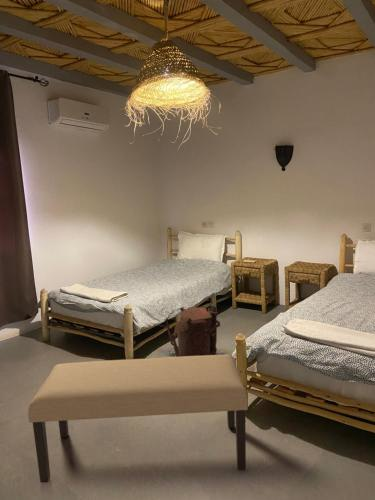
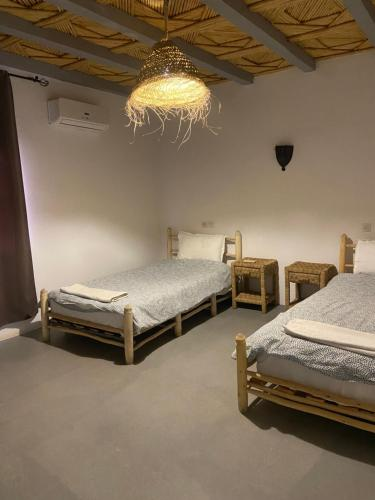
- backpack (194, 334)
- bench (143, 411)
